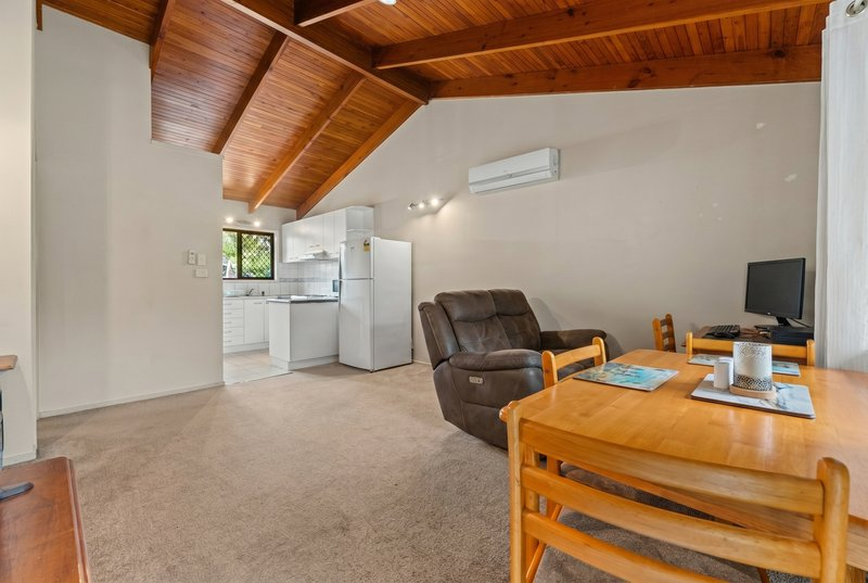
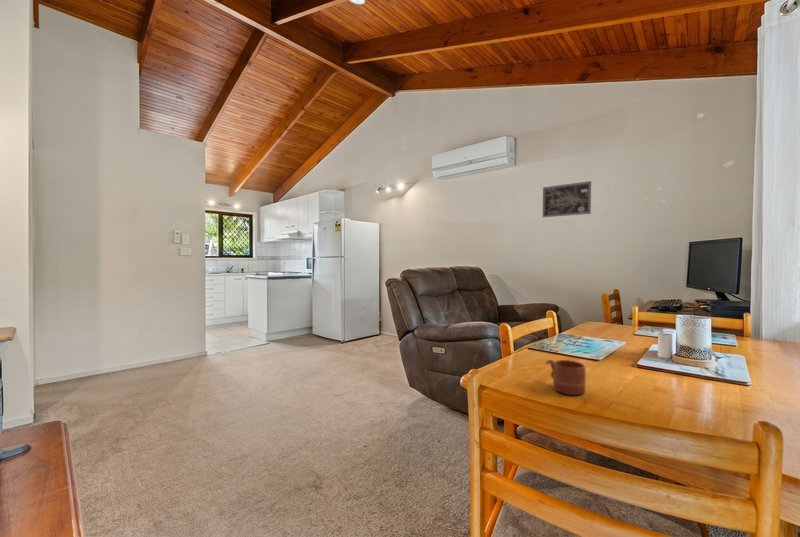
+ wall art (565, 200)
+ mug (563, 374)
